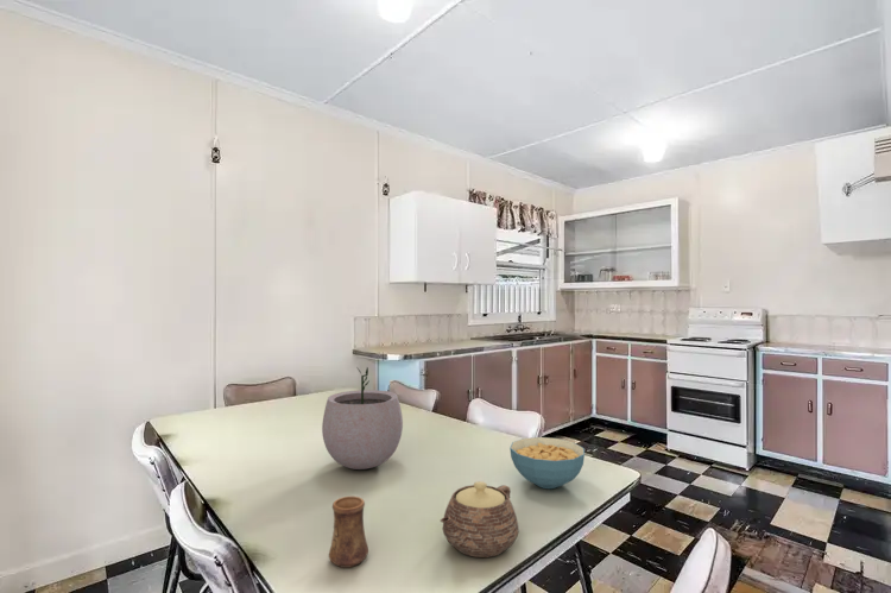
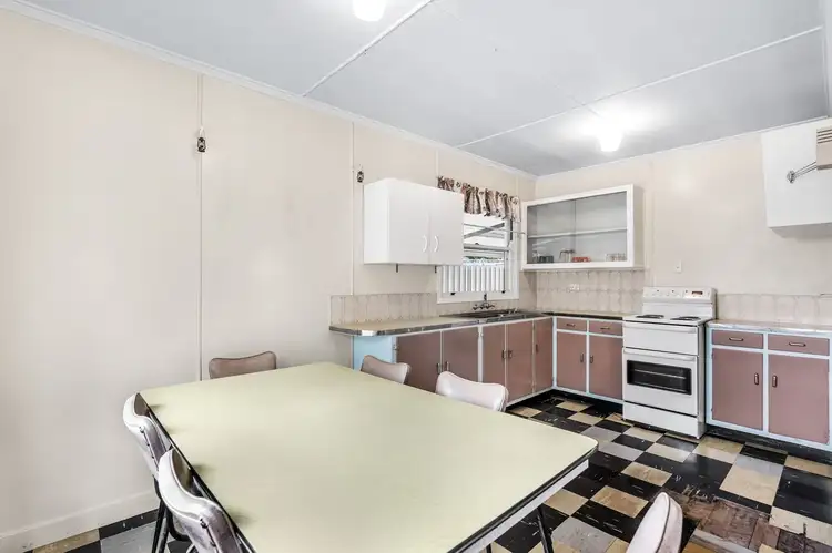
- plant pot (362, 415)
- cup (348, 530)
- cereal bowl (546, 466)
- teapot (478, 515)
